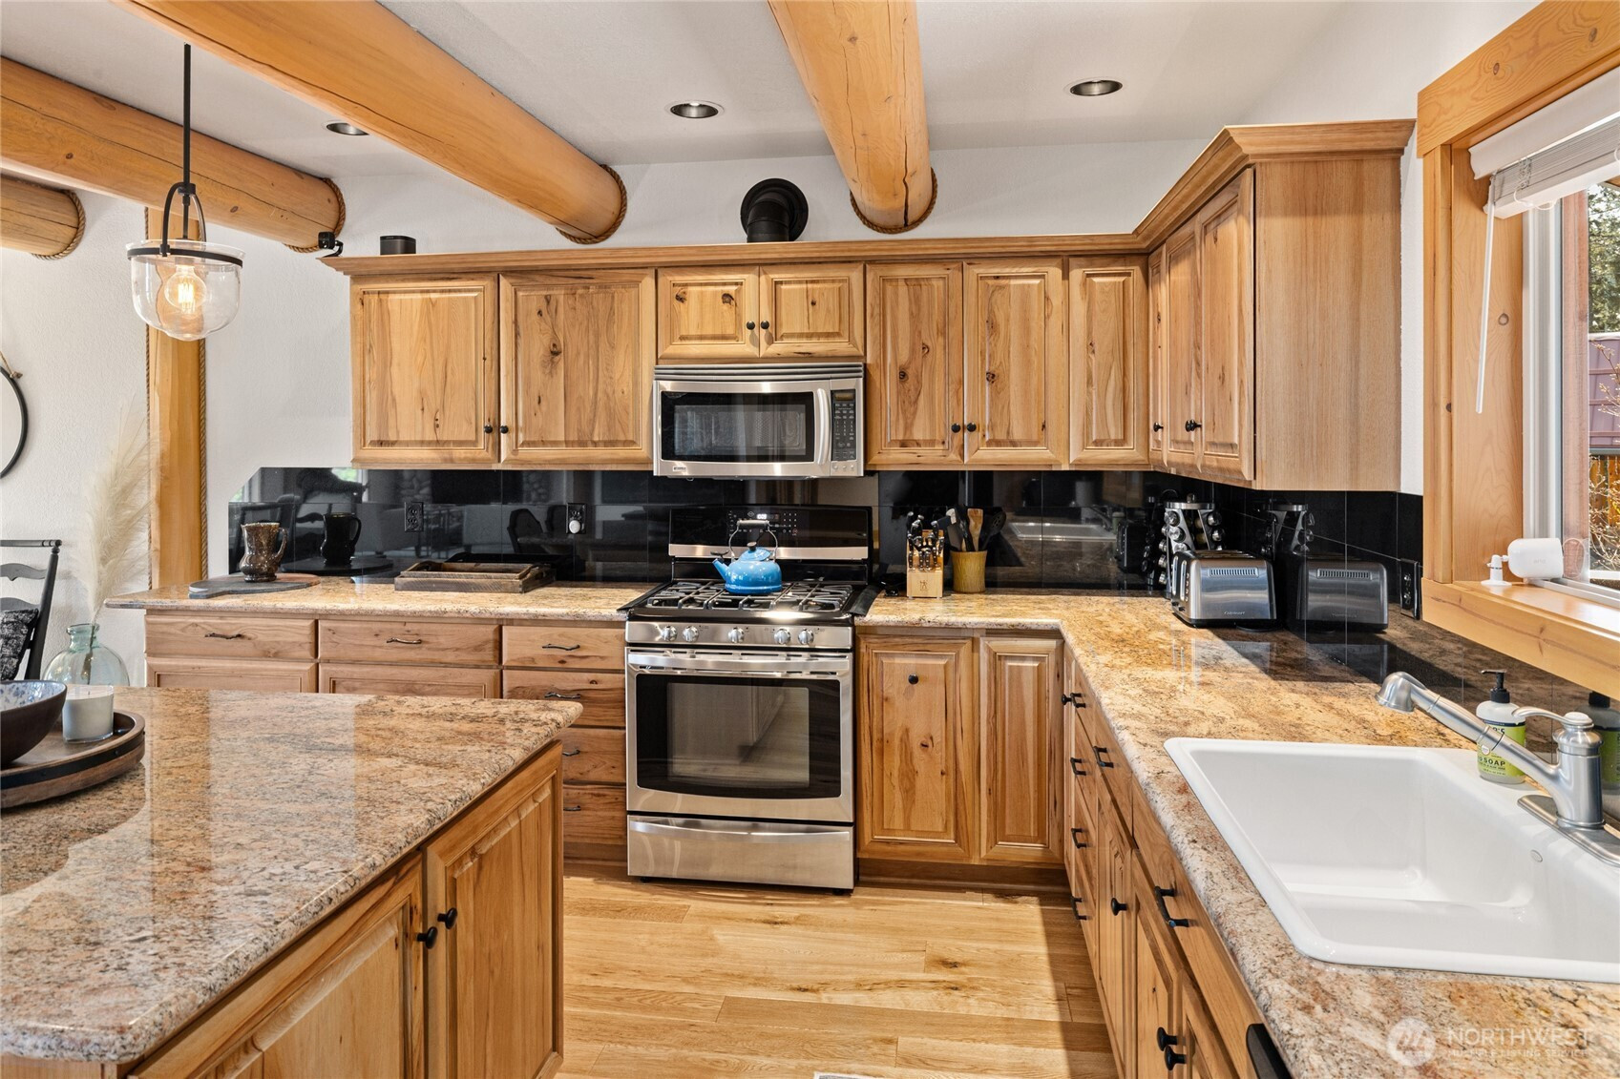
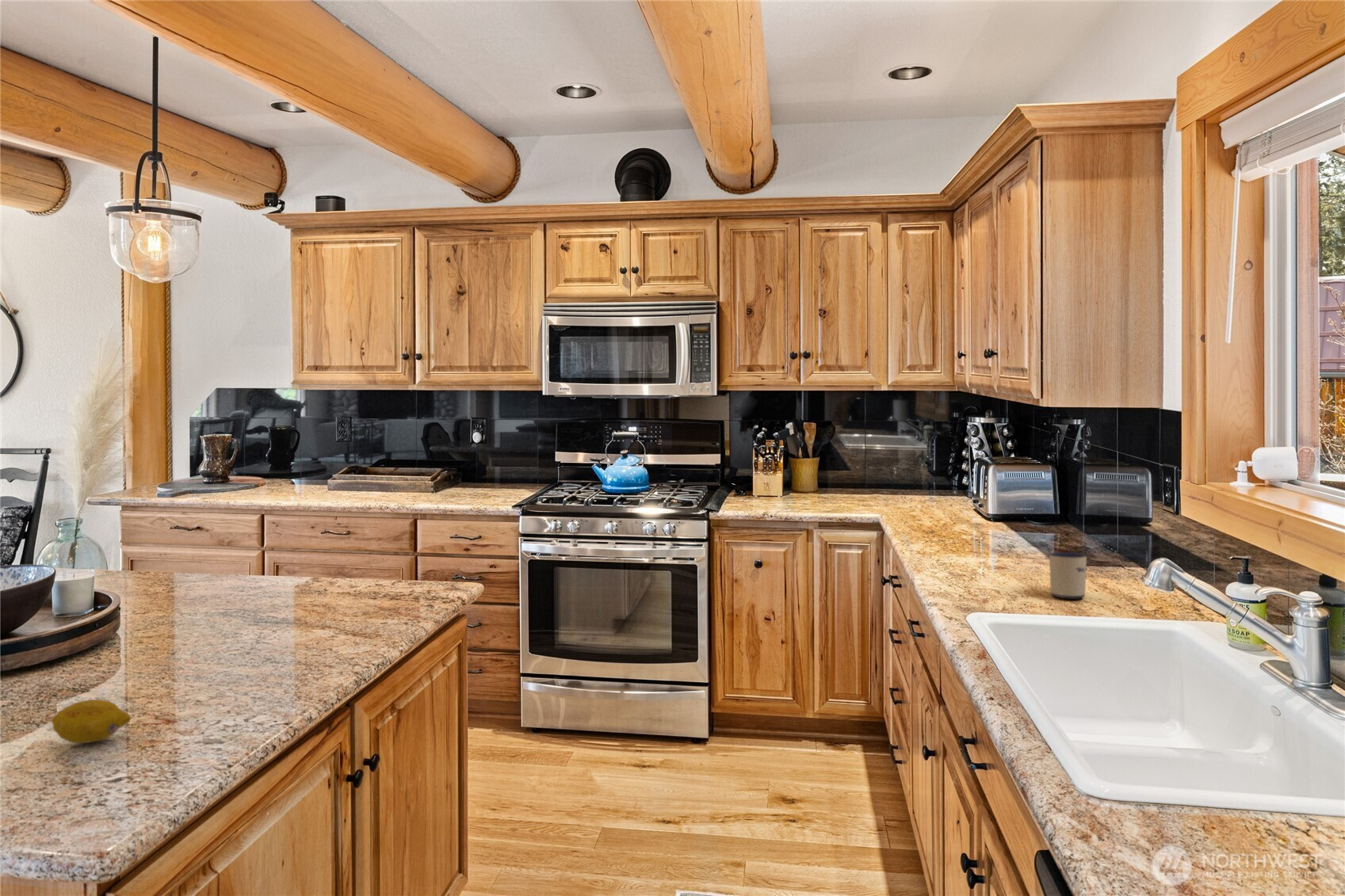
+ fruit (92, 721)
+ mug (1067, 574)
